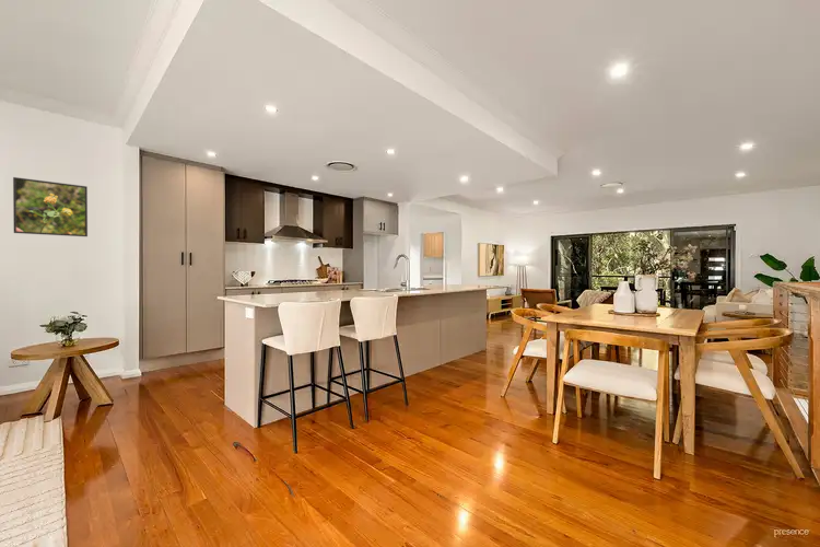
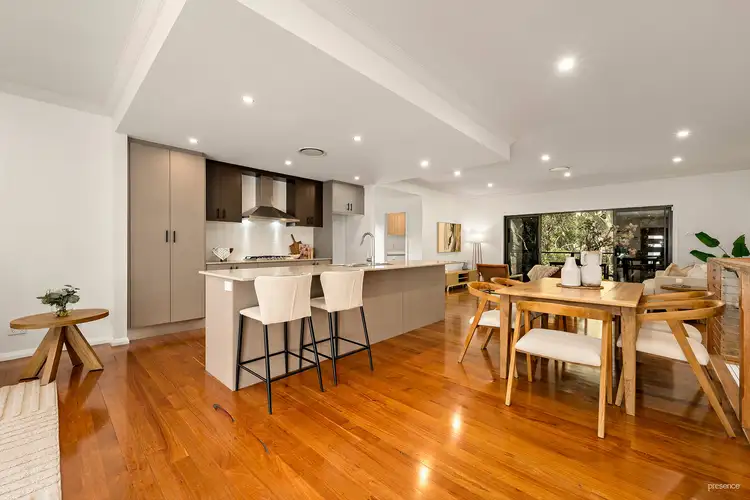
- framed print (51, 208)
